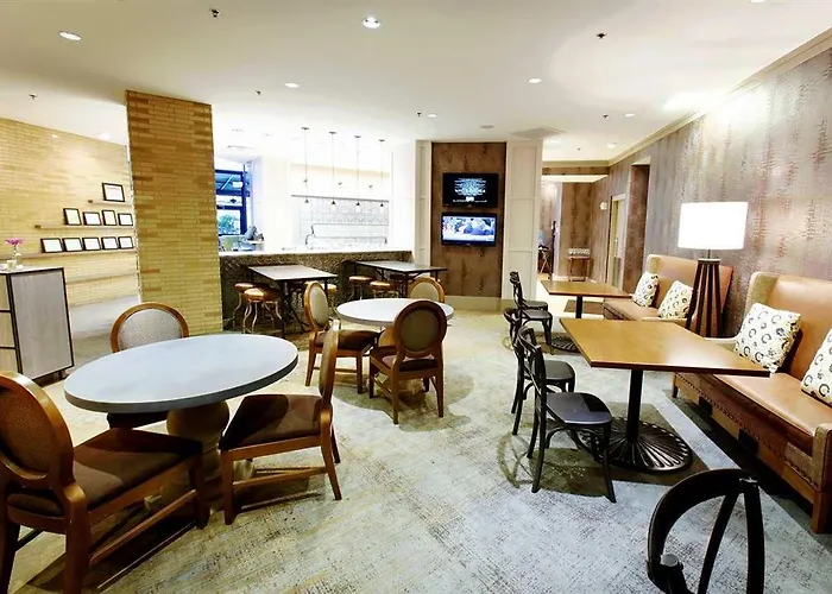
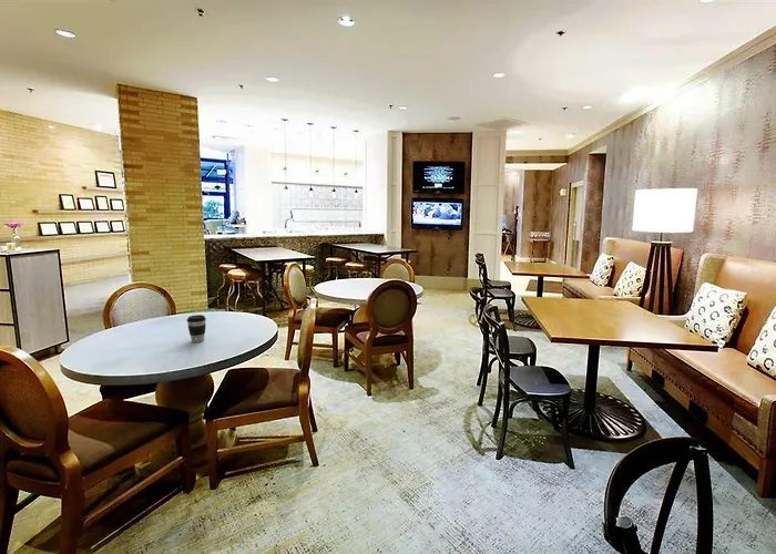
+ coffee cup (196, 328)
